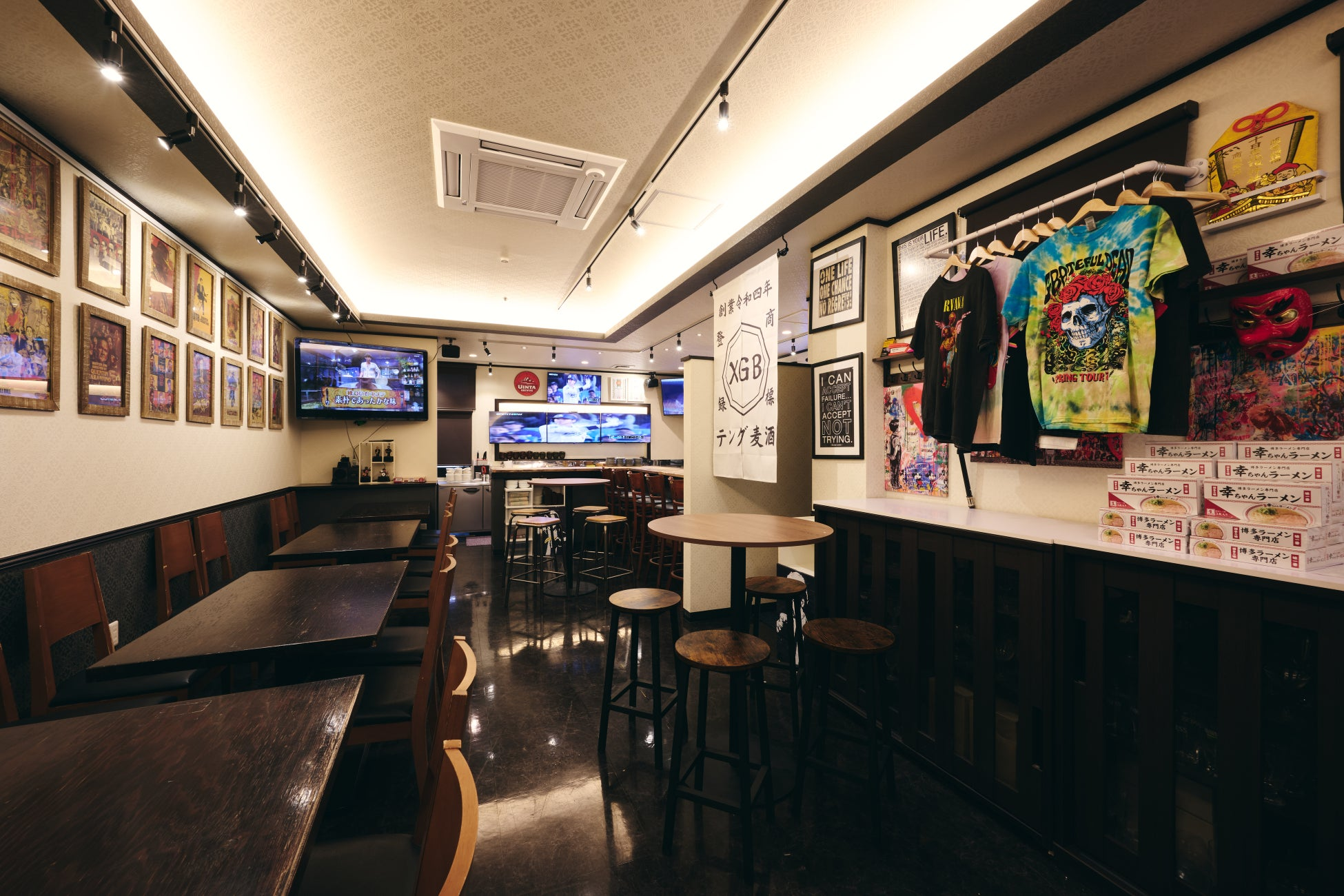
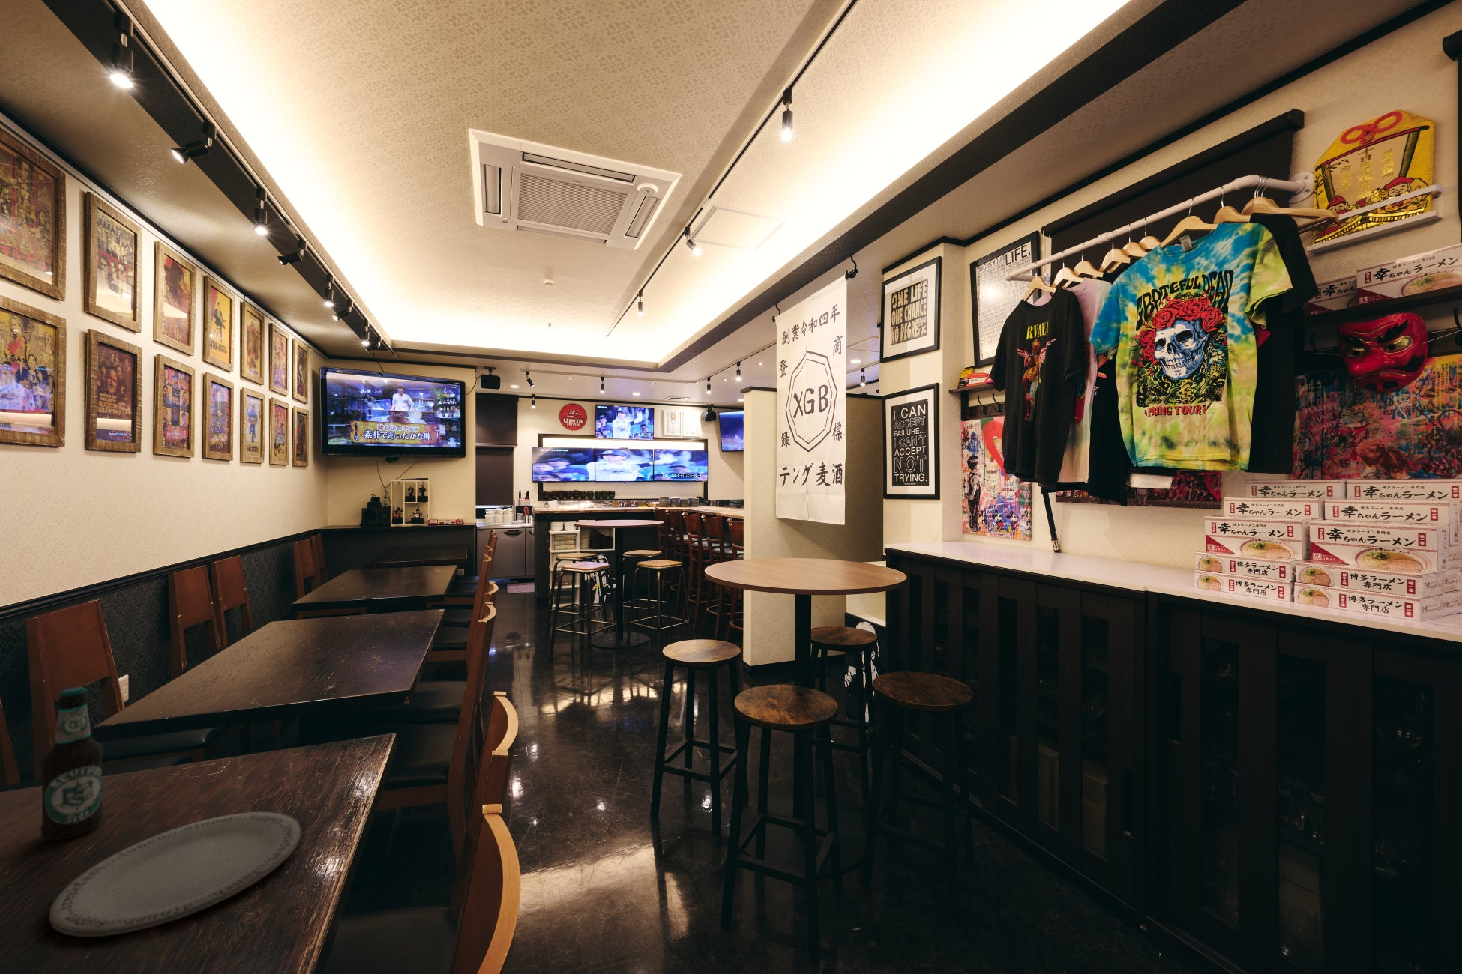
+ plate (188, 867)
+ bottle (73, 761)
